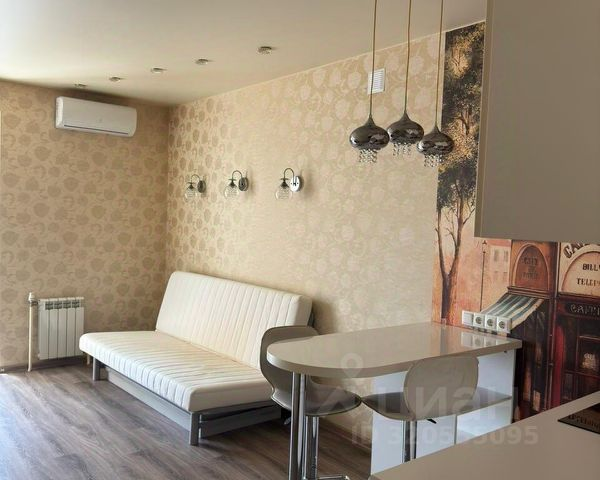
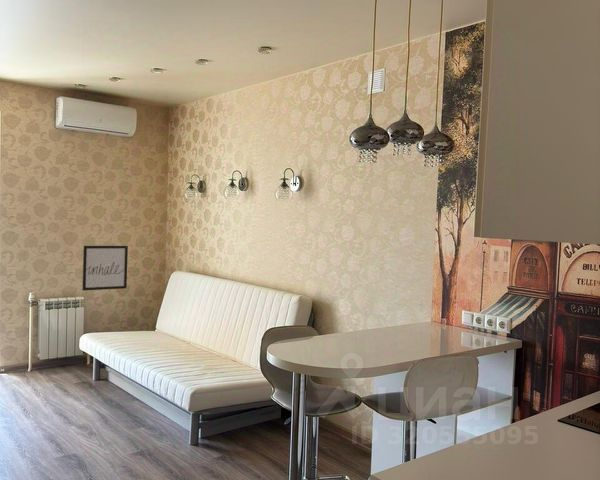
+ wall art (105, 267)
